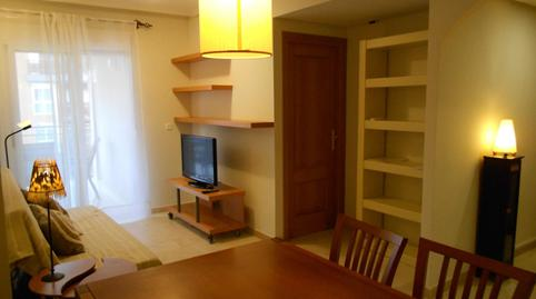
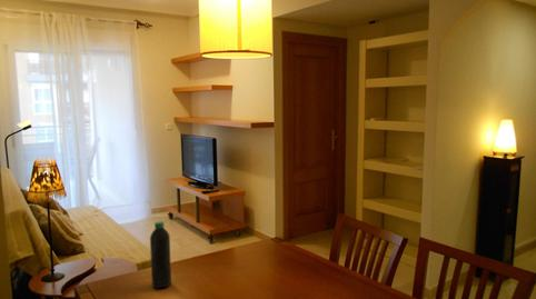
+ water bottle (160, 253)
